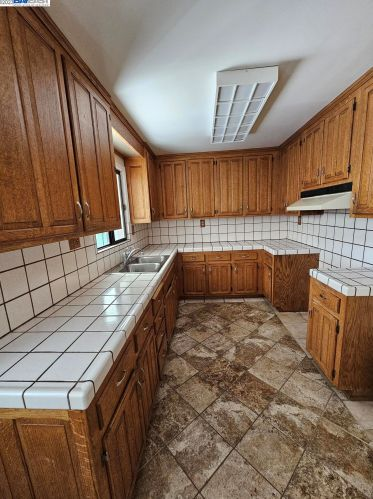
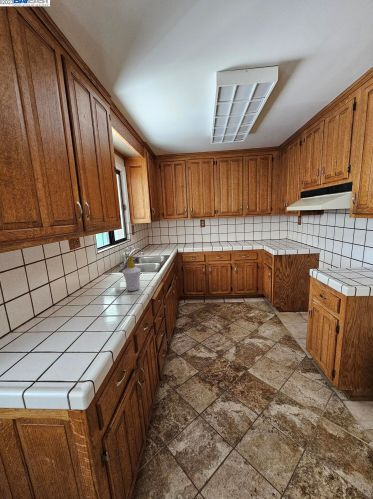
+ soap bottle (131, 272)
